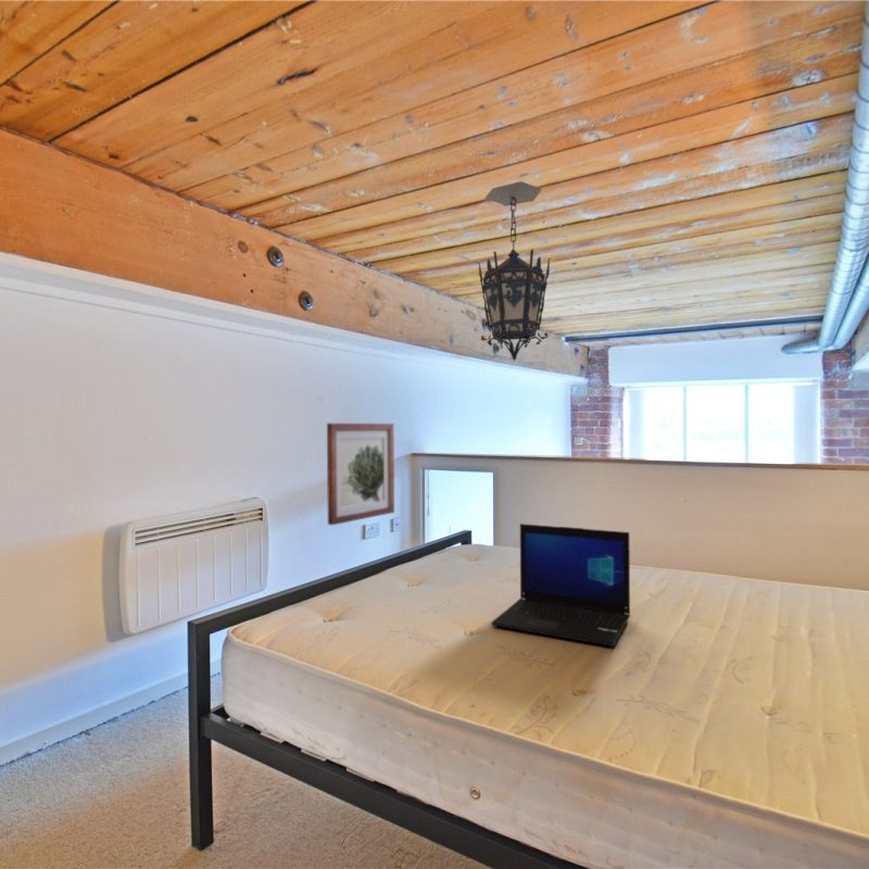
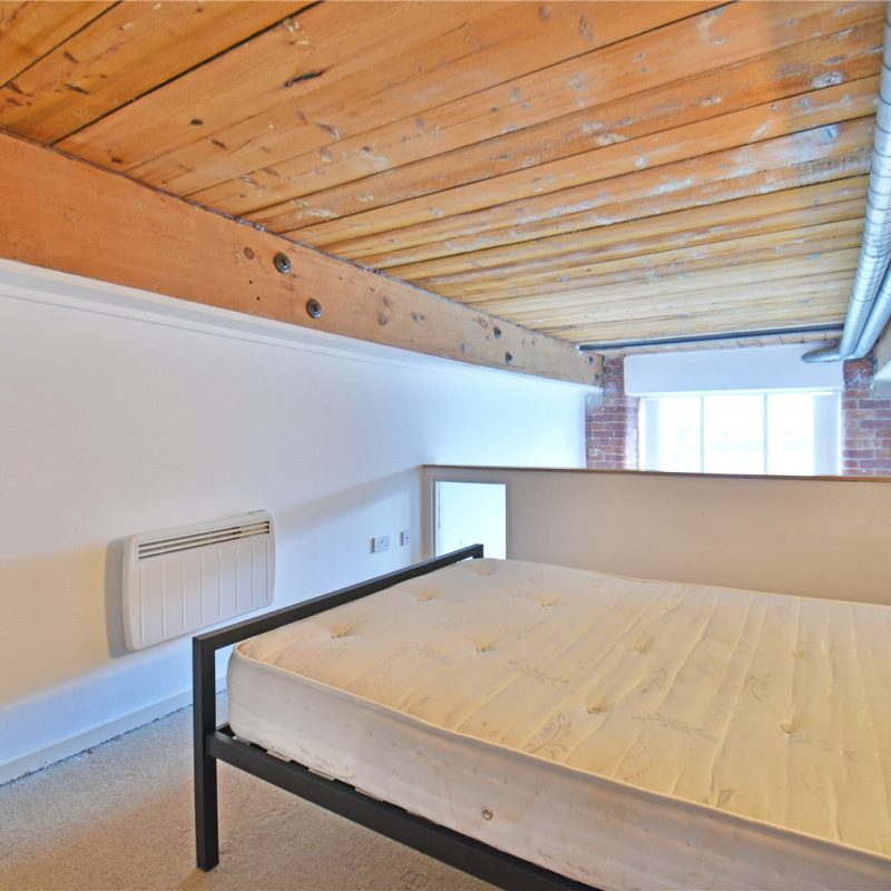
- laptop (562, 578)
- wall art (363, 470)
- hanging lantern (513, 277)
